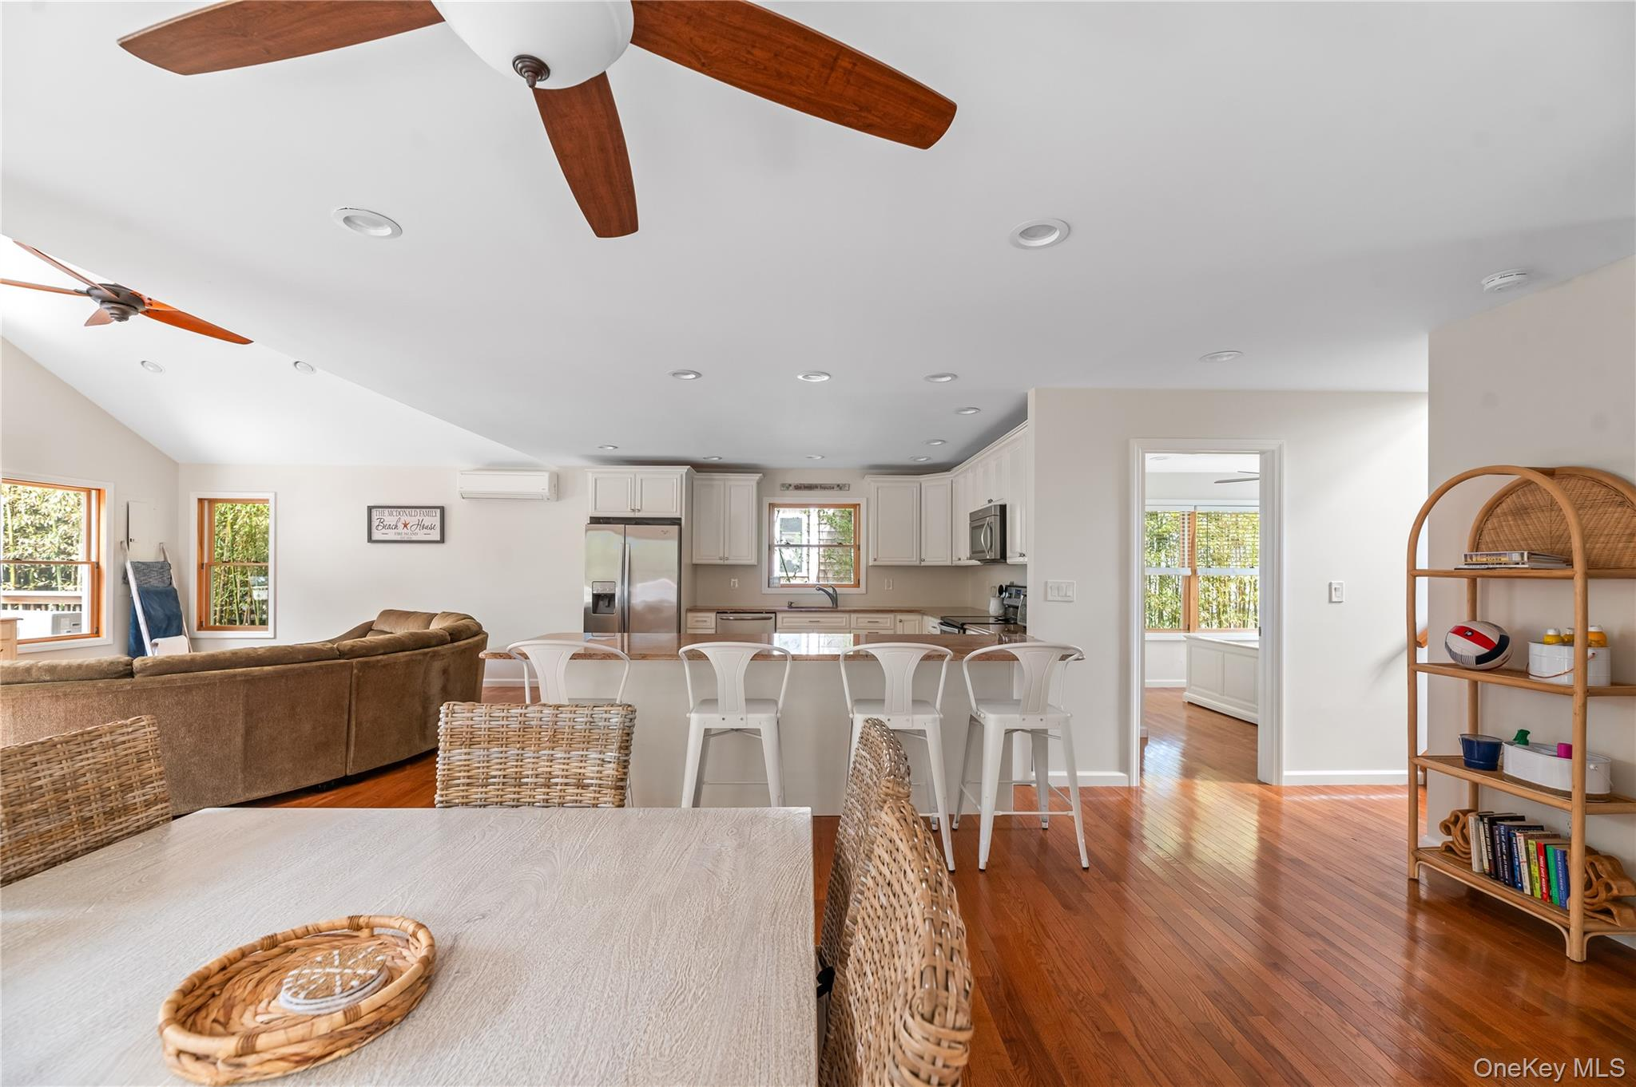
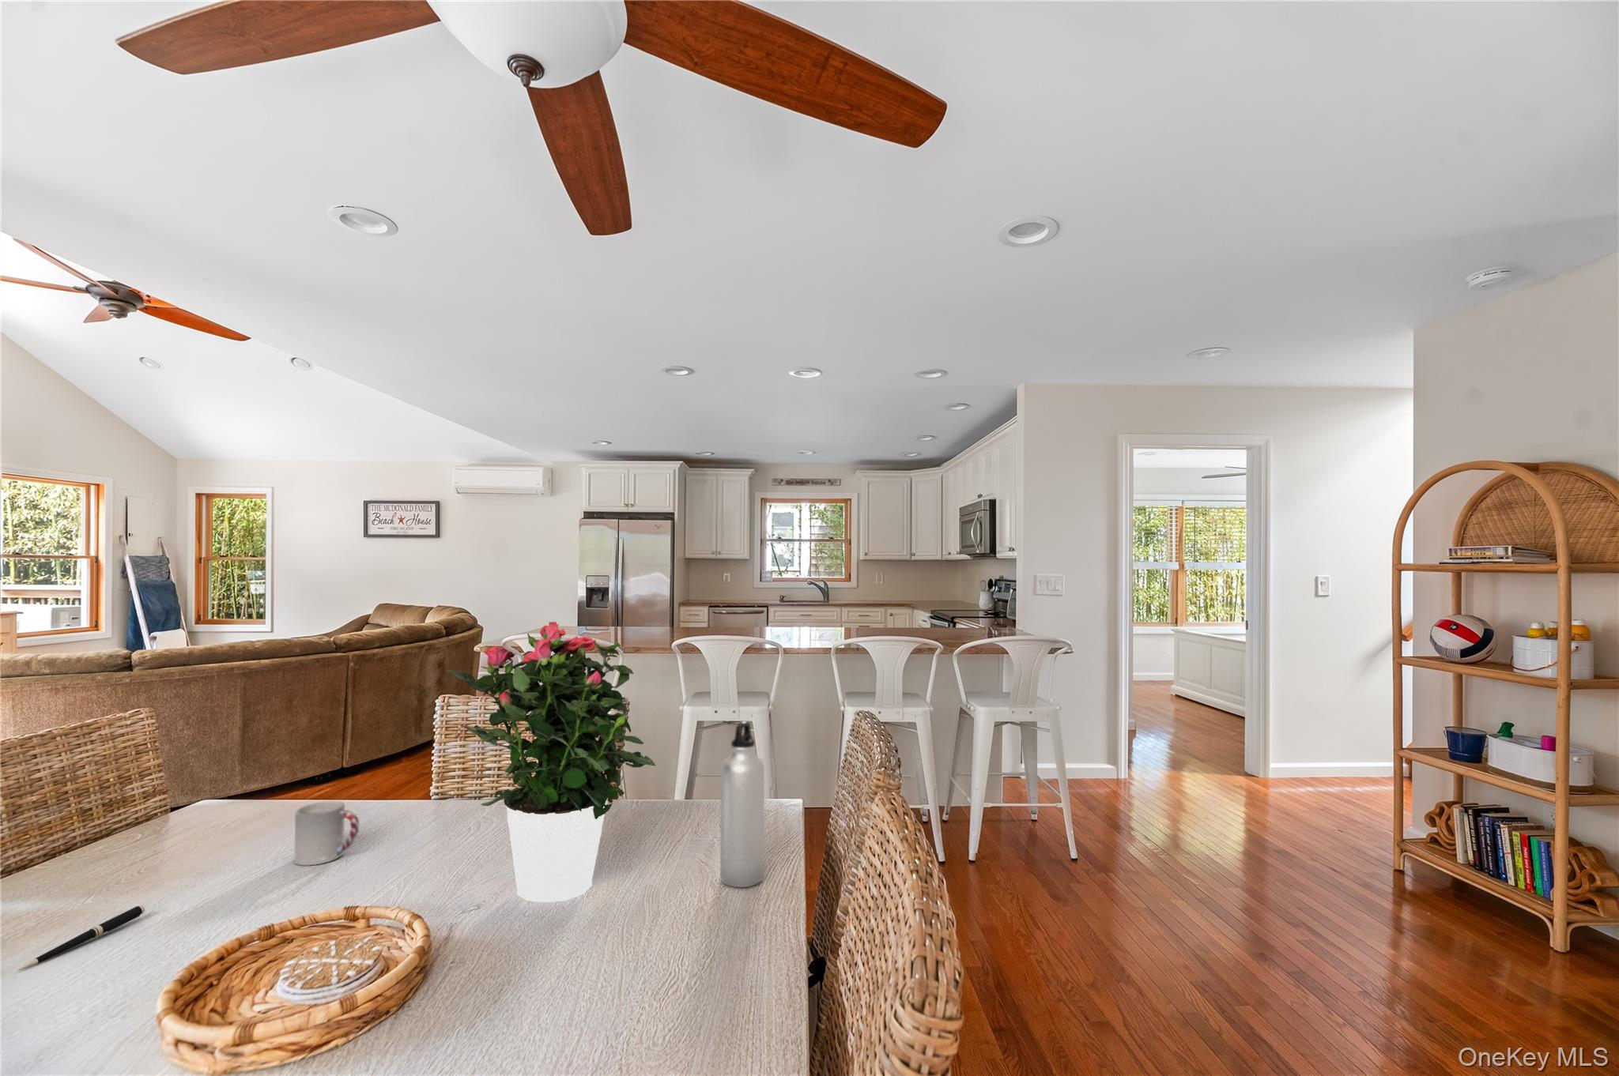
+ water bottle (742, 800)
+ pen (83, 937)
+ potted flower (556, 754)
+ cup (329, 832)
